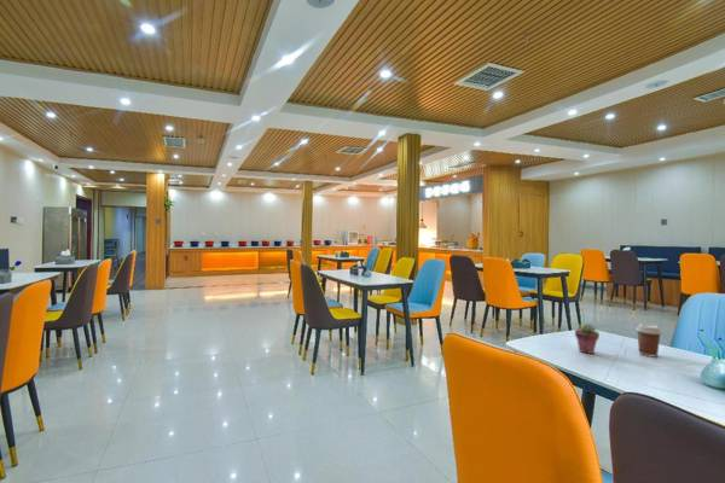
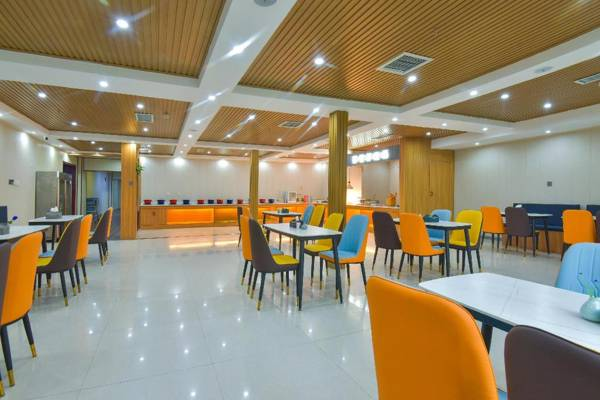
- coffee cup (648, 339)
- potted succulent (586, 337)
